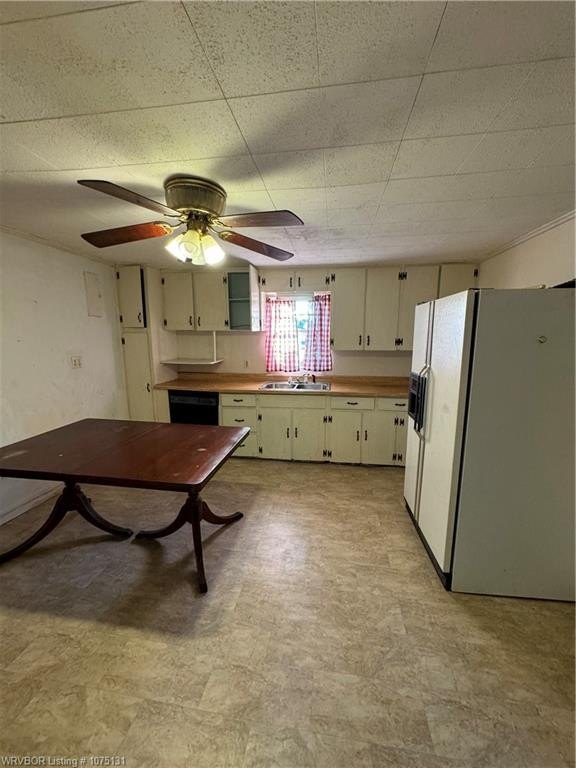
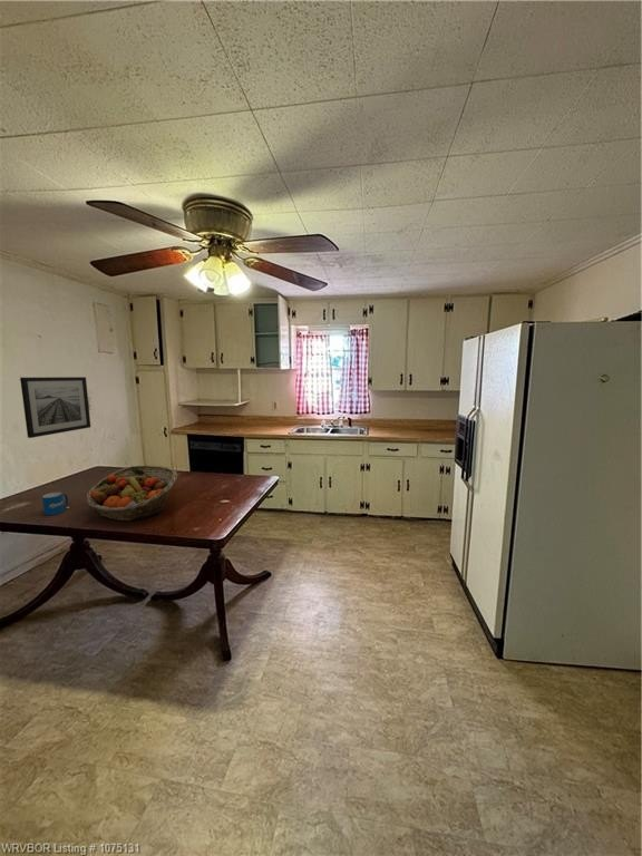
+ wall art (59, 405)
+ fruit basket (134, 492)
+ mug (56, 502)
